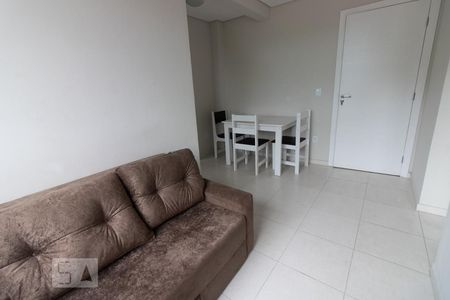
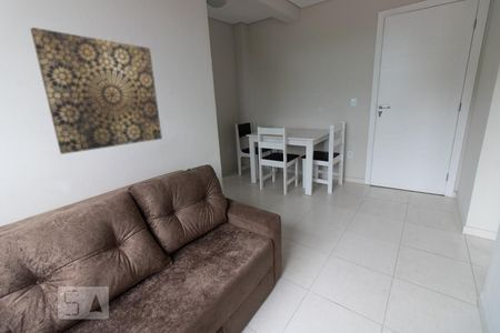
+ wall art (109, 94)
